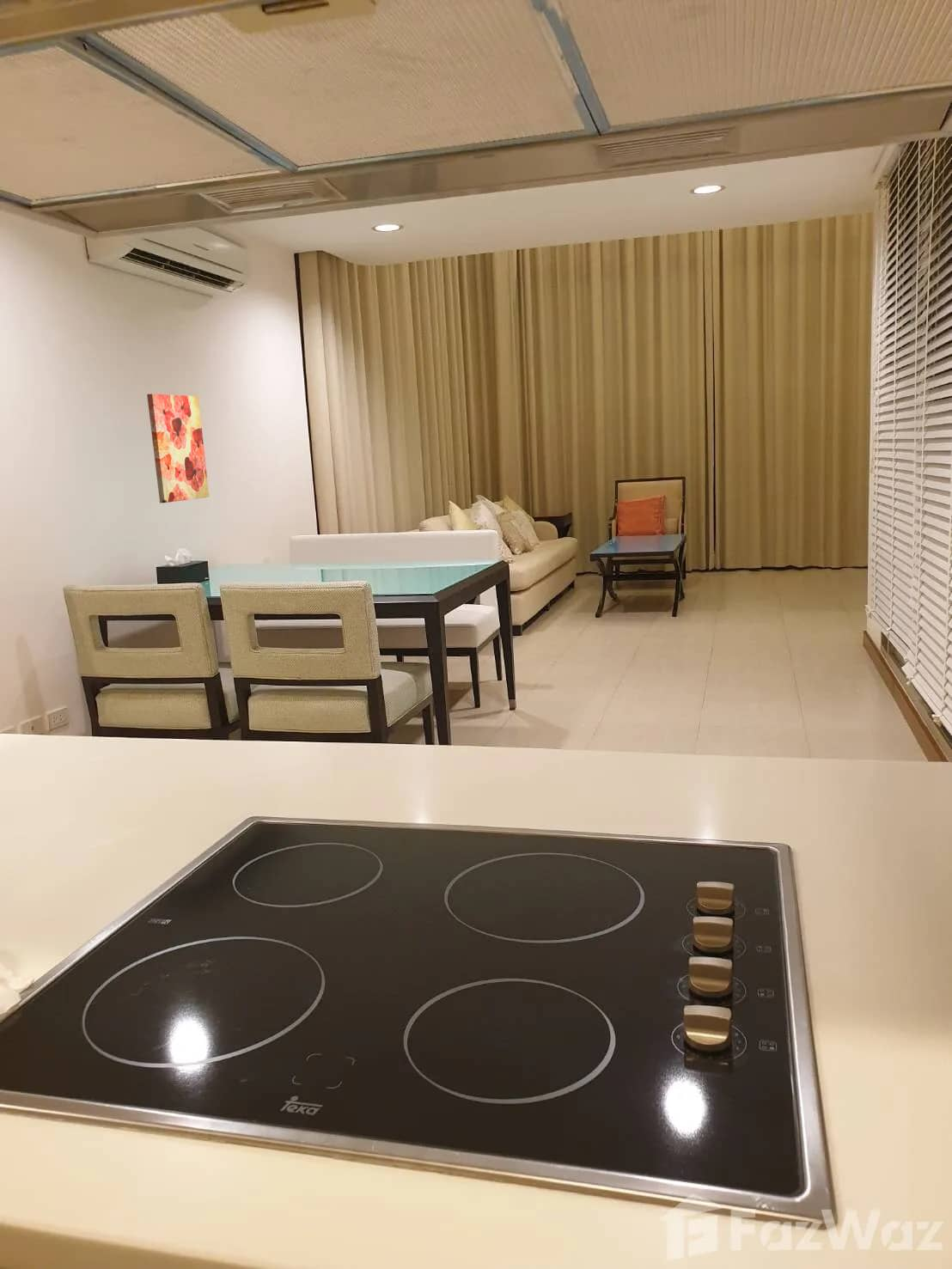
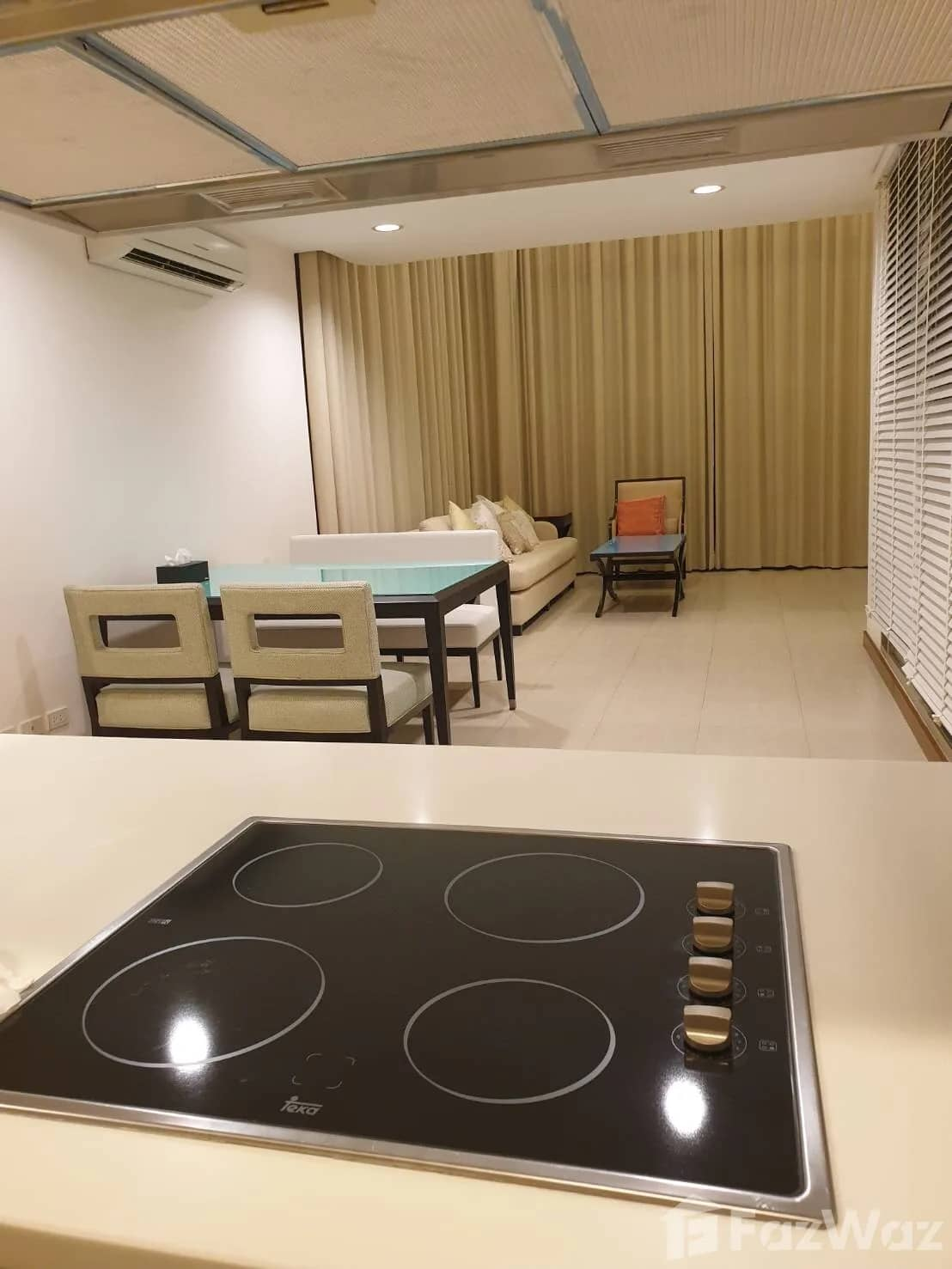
- wall art (180, 448)
